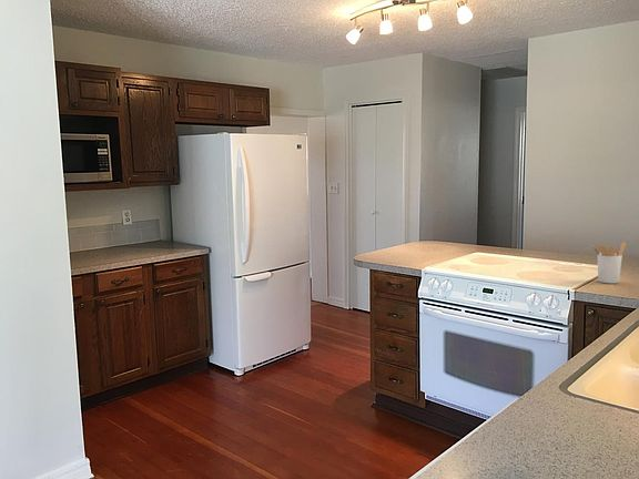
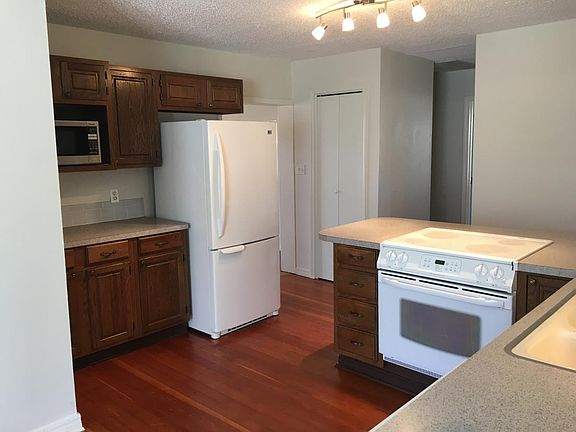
- utensil holder (608, 262)
